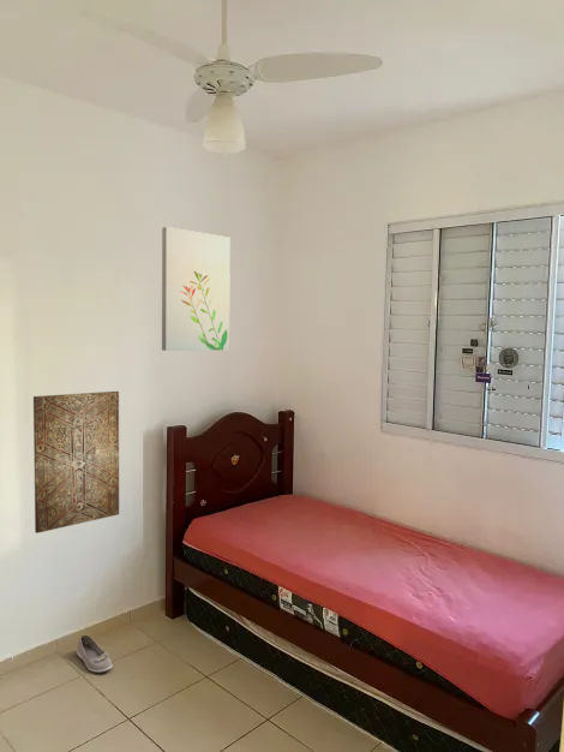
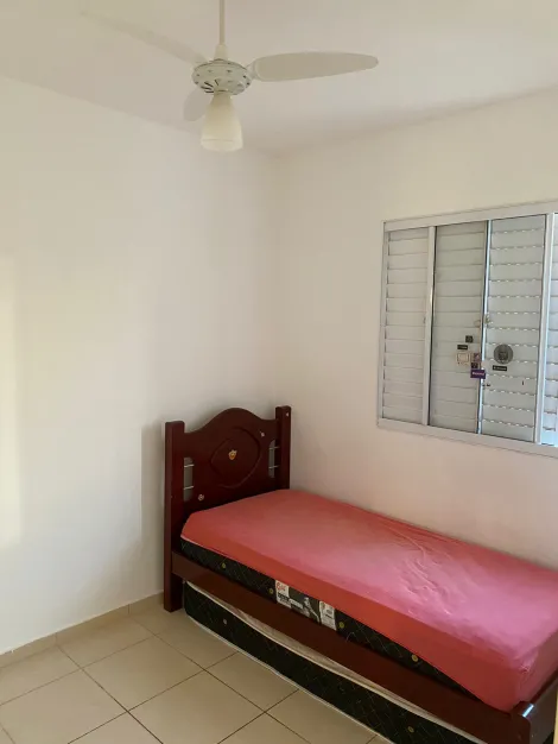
- shoe (94, 652)
- wall art (78, 458)
- wall art (197, 292)
